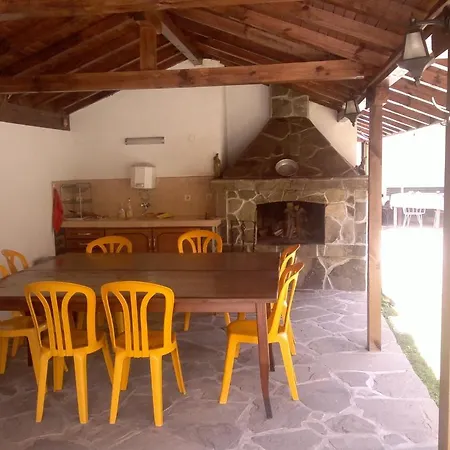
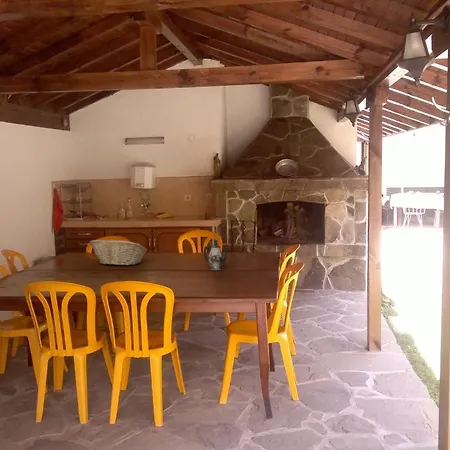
+ teapot (216, 254)
+ fruit basket (118, 251)
